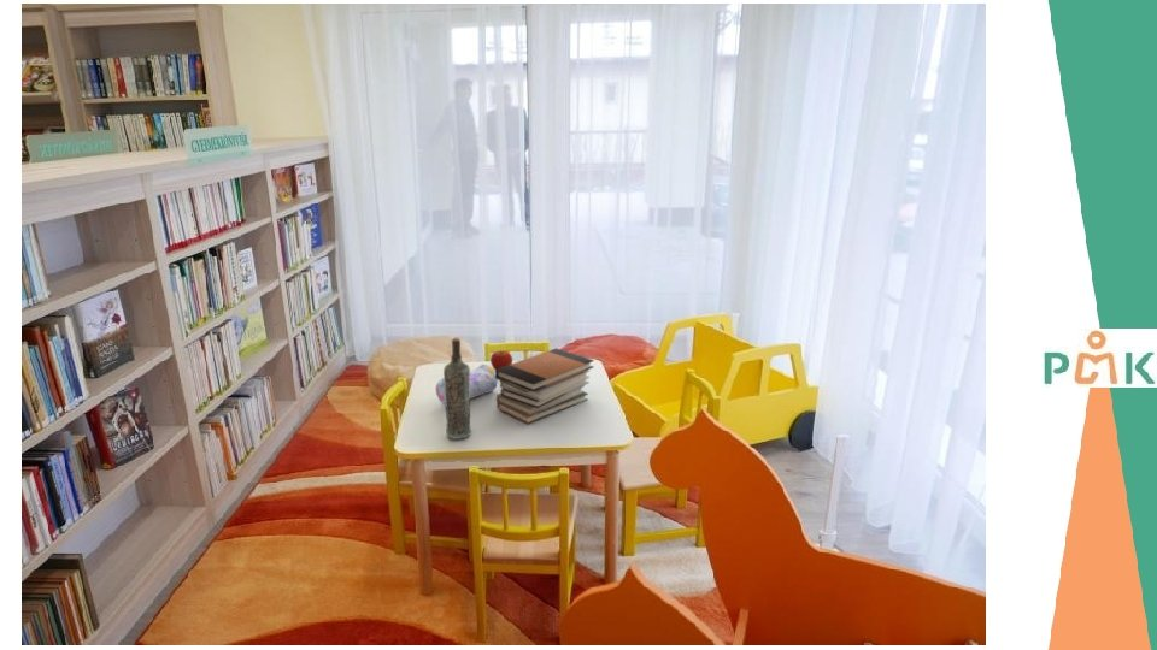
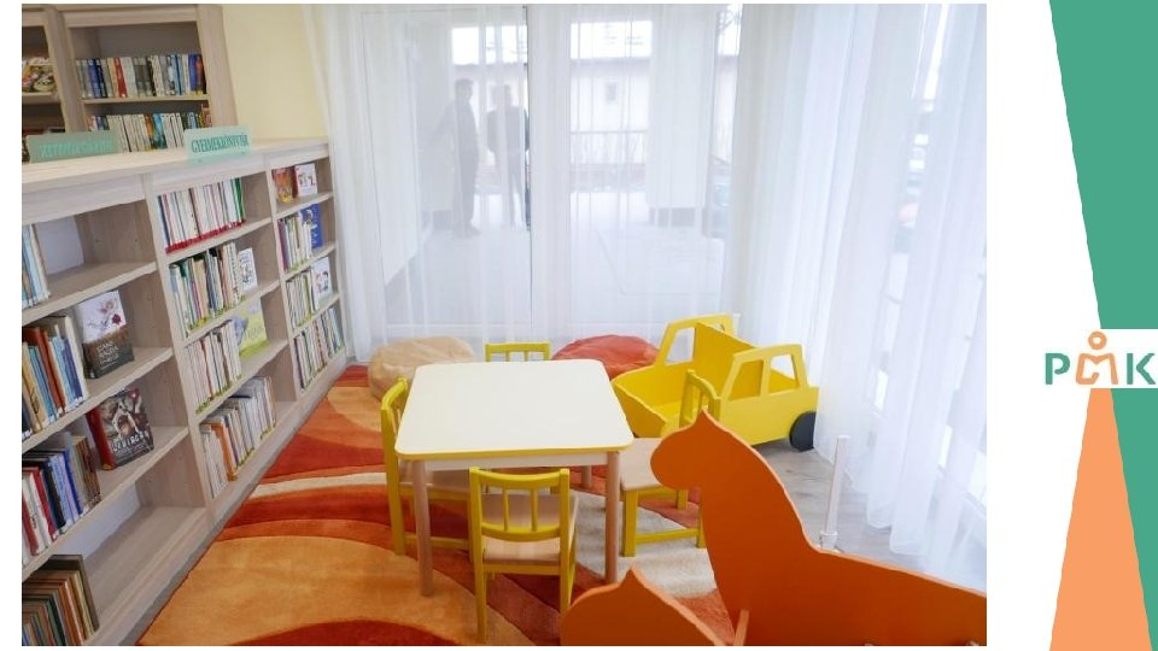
- book stack (545, 384)
- bottle (457, 388)
- apple (501, 361)
- pencil case (470, 384)
